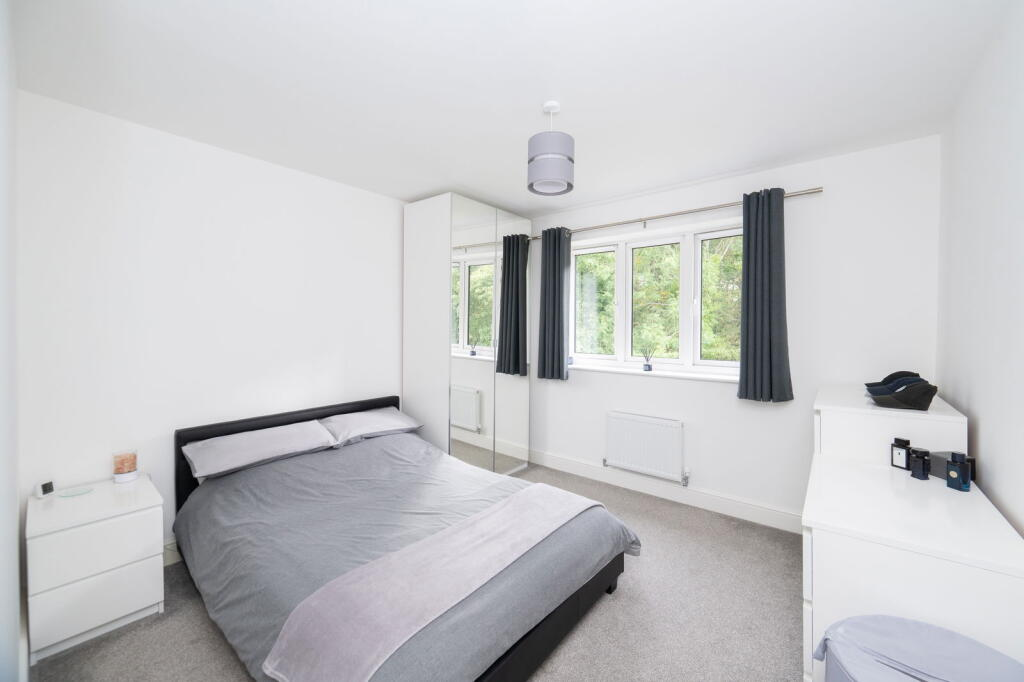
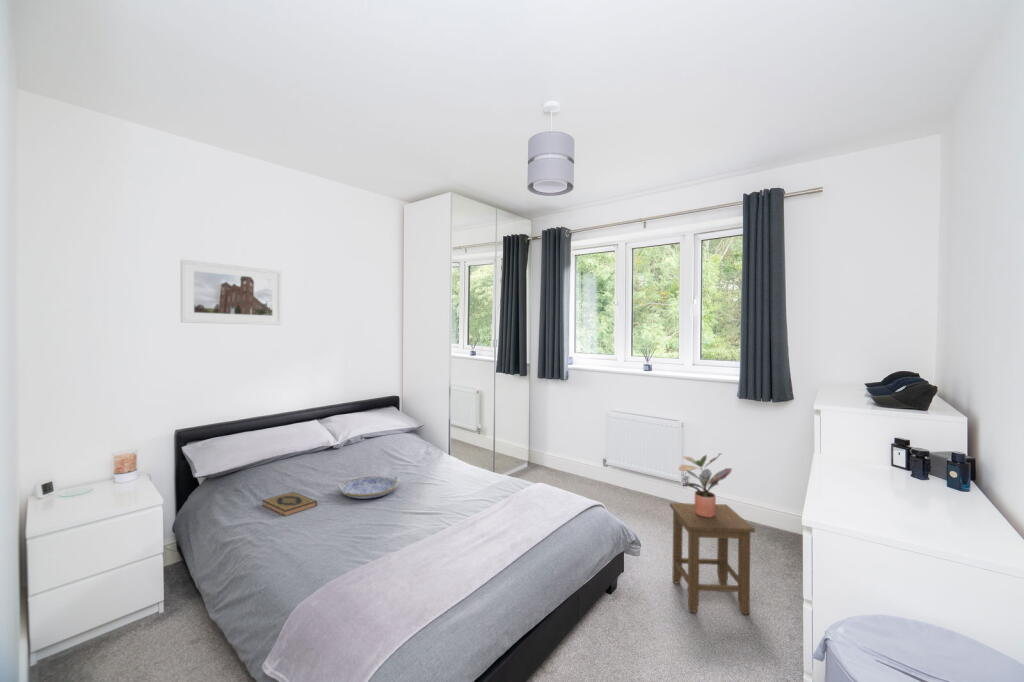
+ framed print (235, 294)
+ hardback book (289, 503)
+ potted plant (700, 480)
+ serving tray (369, 486)
+ stool (708, 559)
